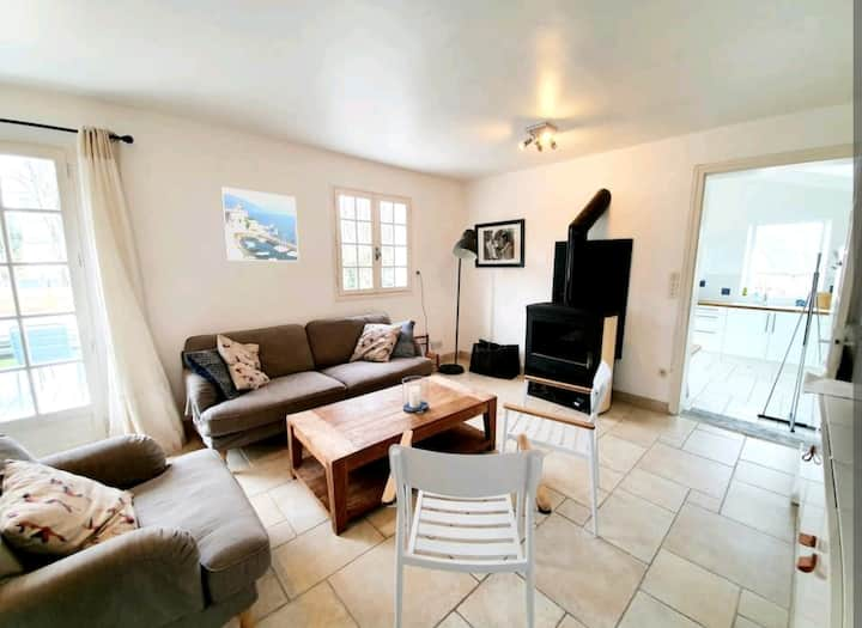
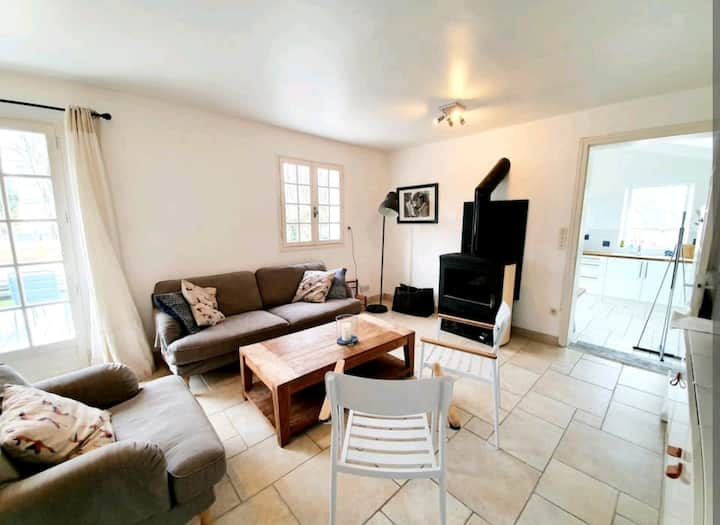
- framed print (262, 227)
